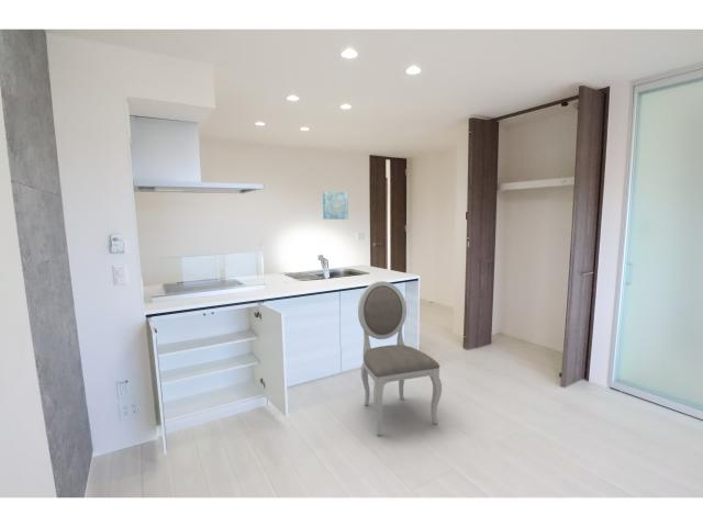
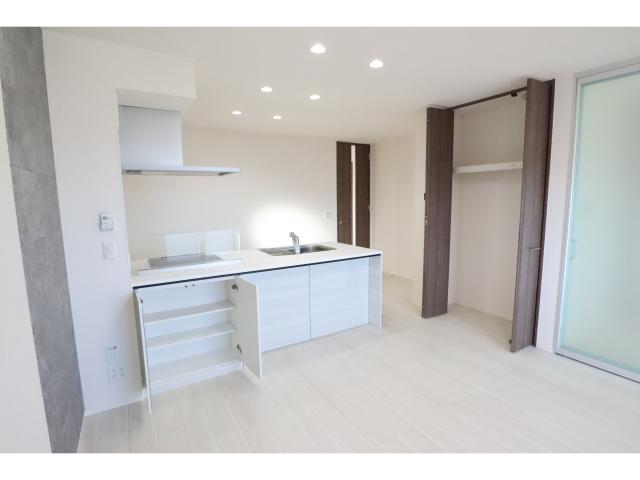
- dining chair (393, 350)
- wall art (335, 205)
